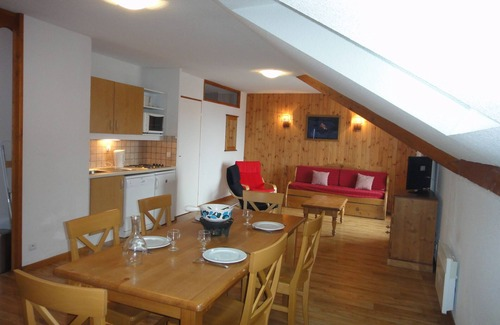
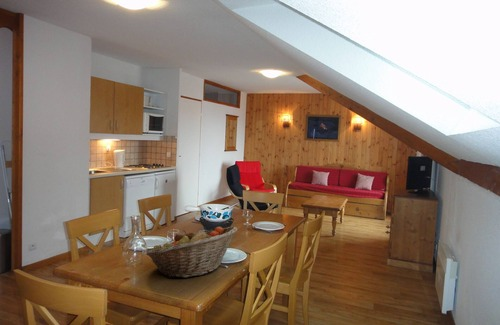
+ fruit basket (194, 247)
